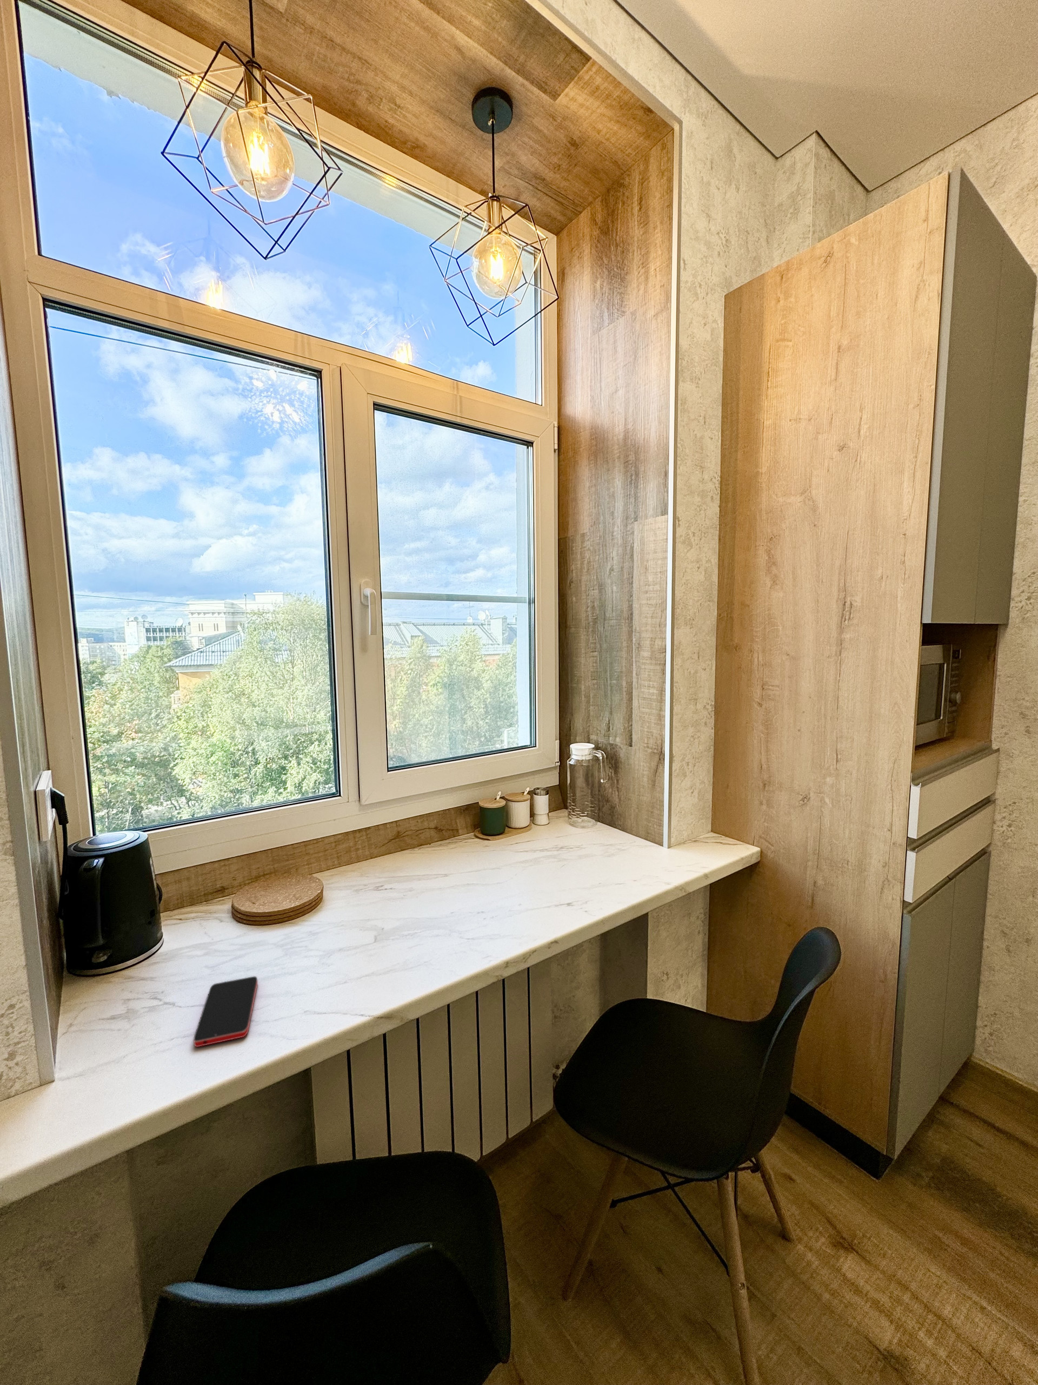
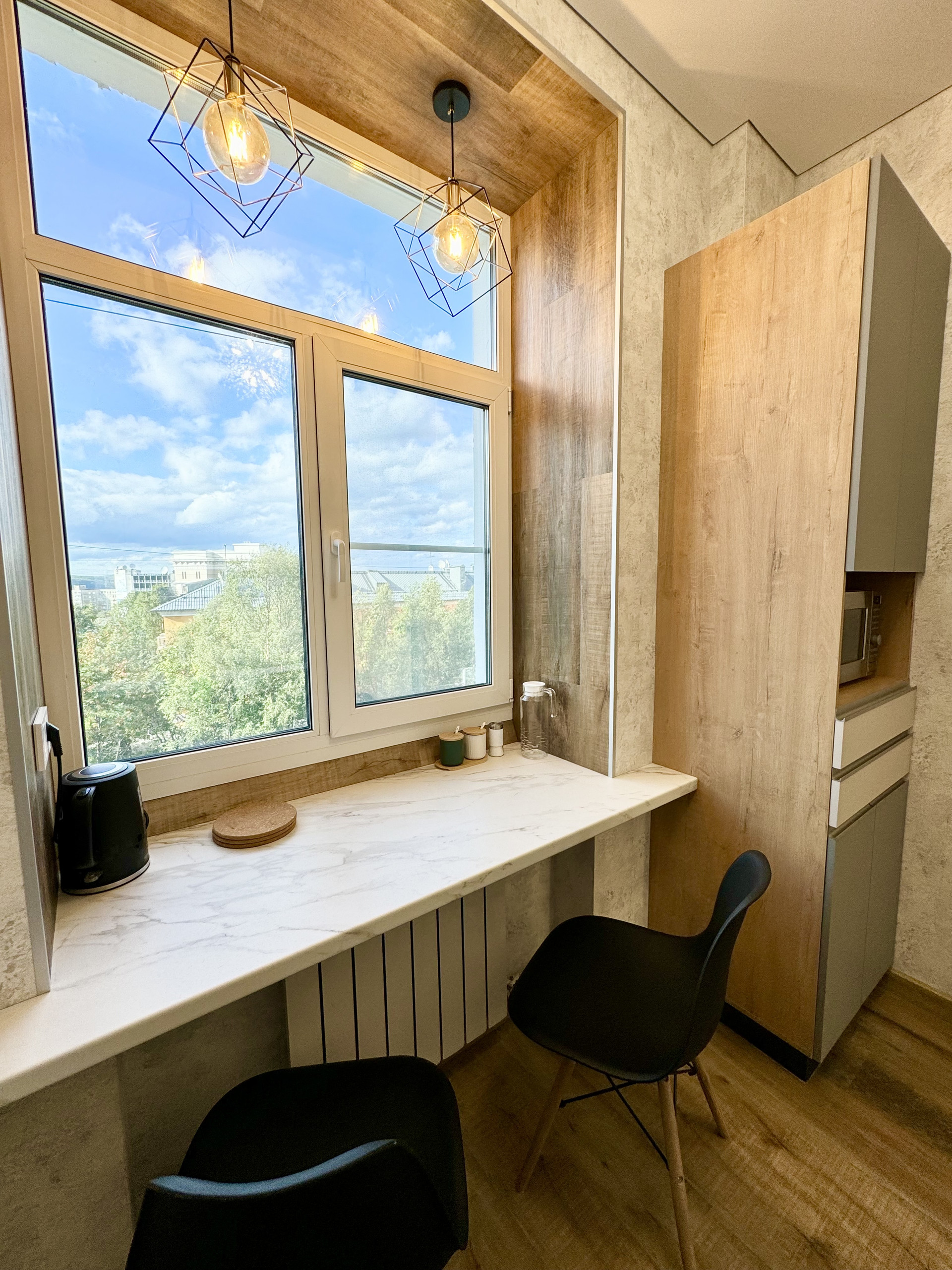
- smartphone (228, 1009)
